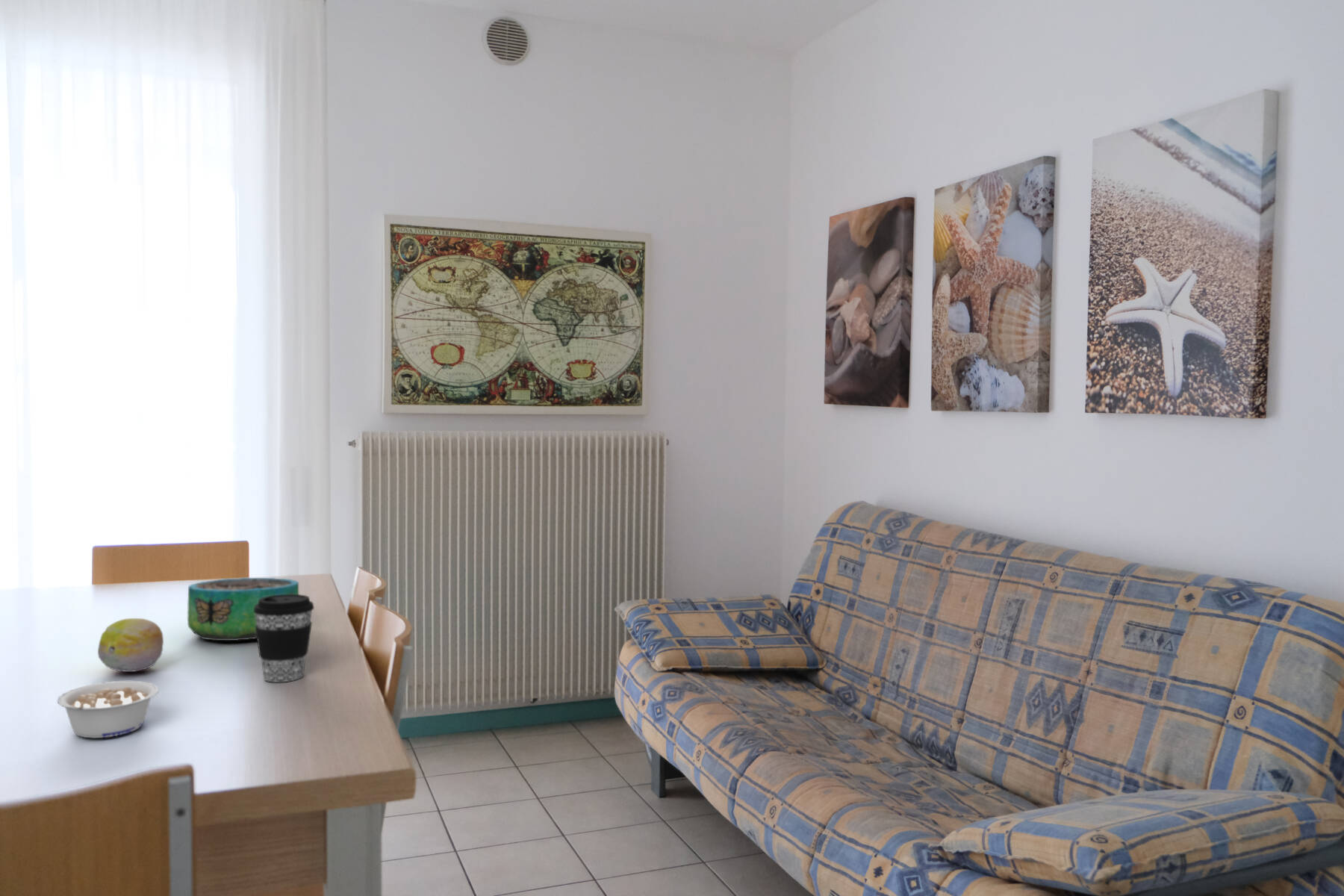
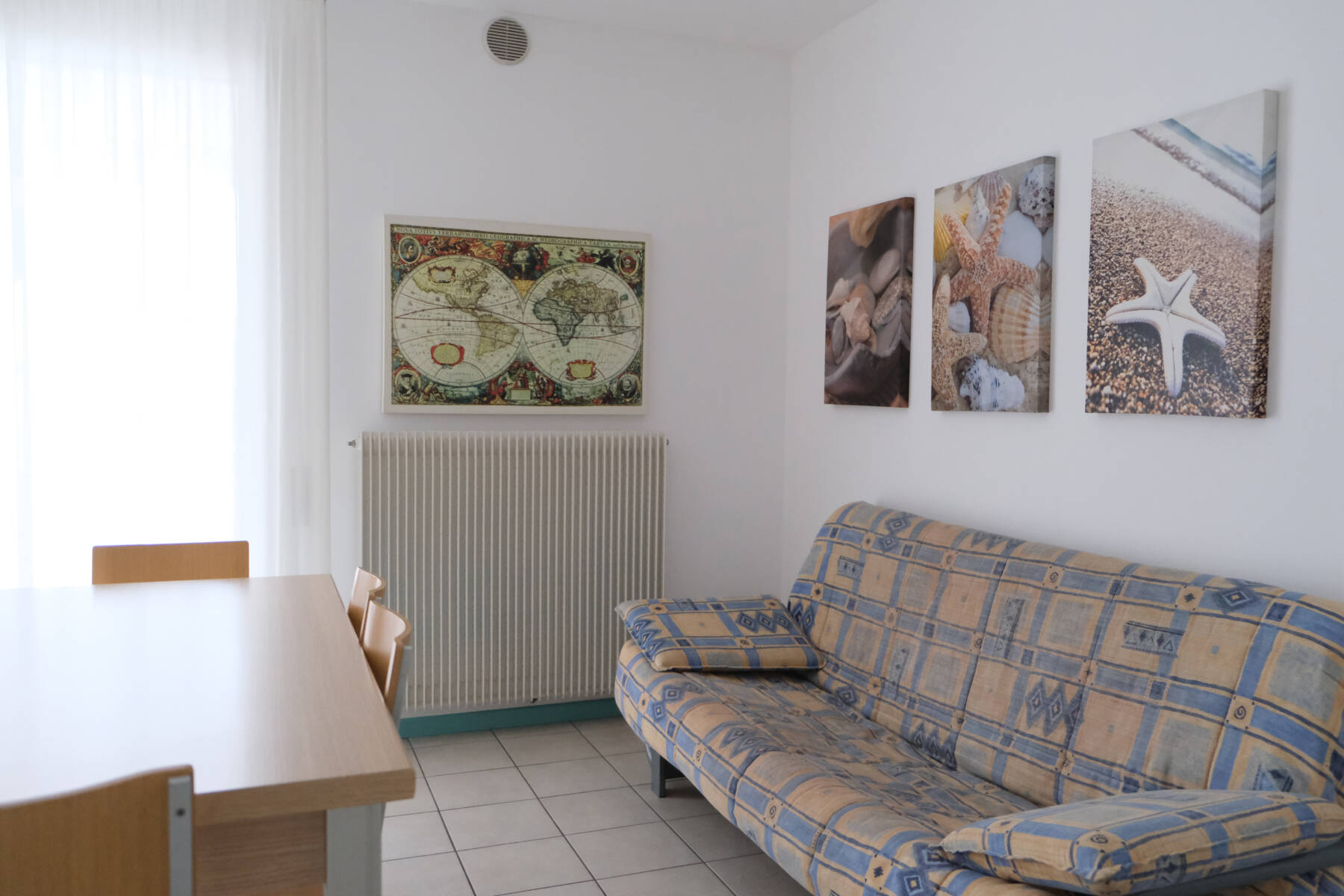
- fruit (131, 644)
- legume (109, 708)
- decorative bowl (244, 607)
- coffee cup (284, 638)
